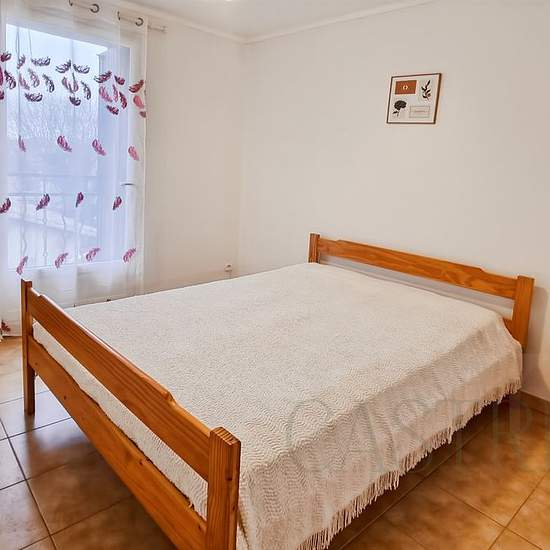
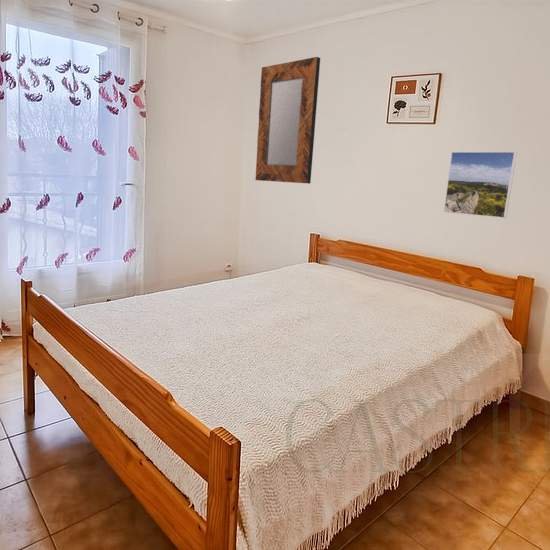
+ home mirror (285, 123)
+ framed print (478, 183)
